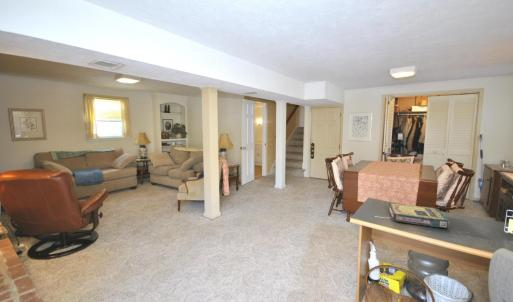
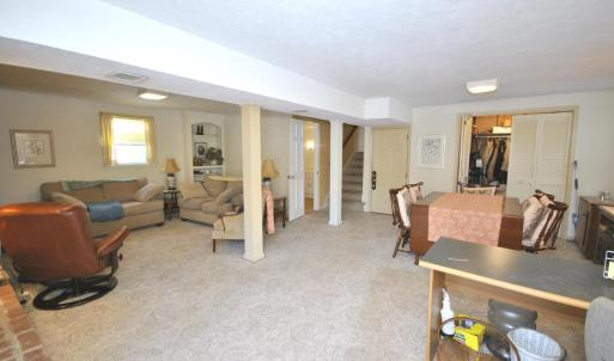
- video game box (415, 214)
